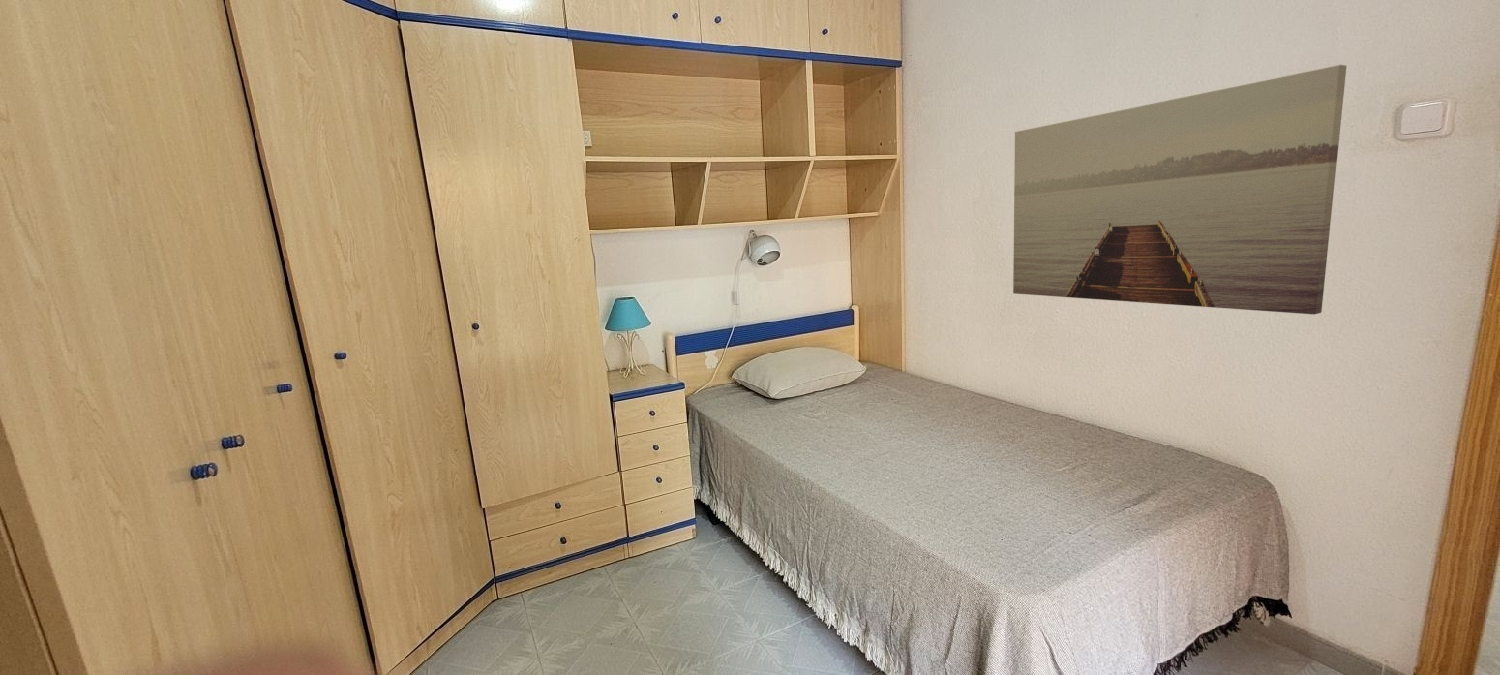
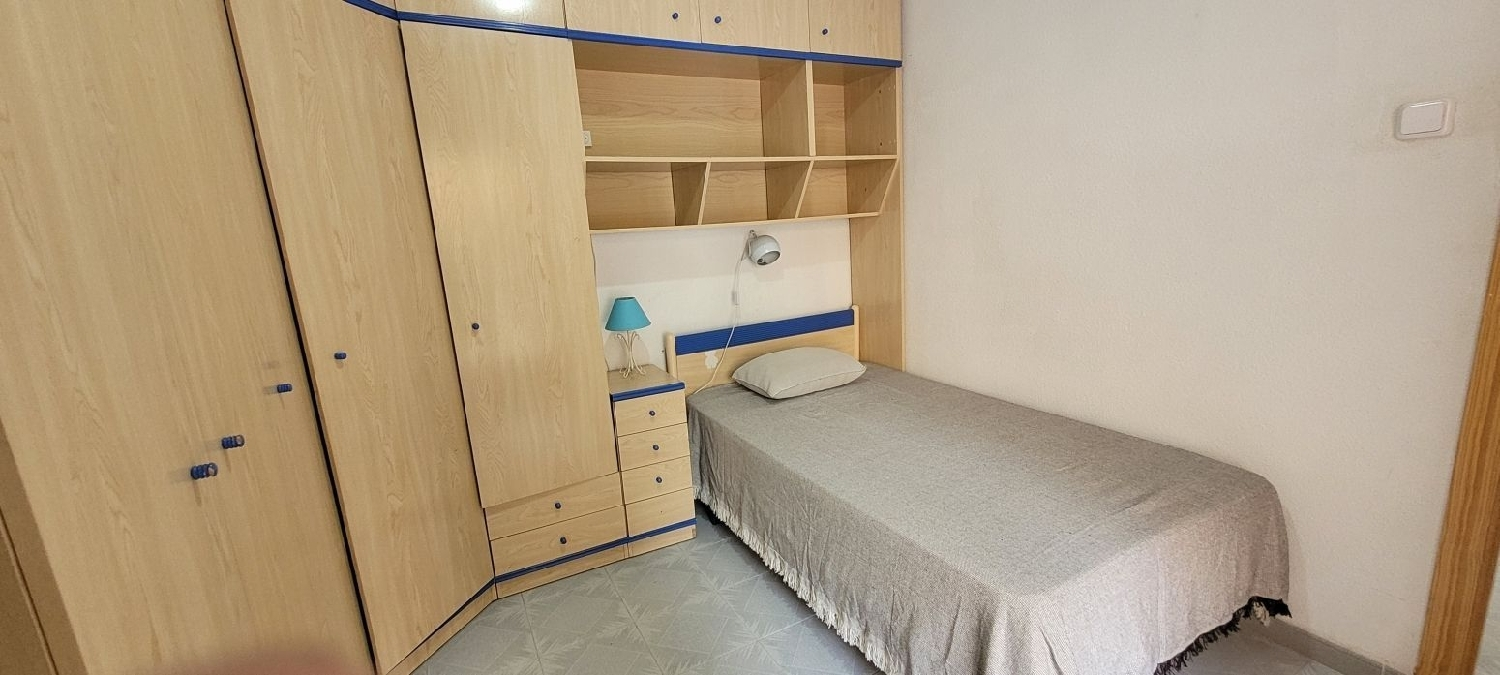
- wall art (1140, 206)
